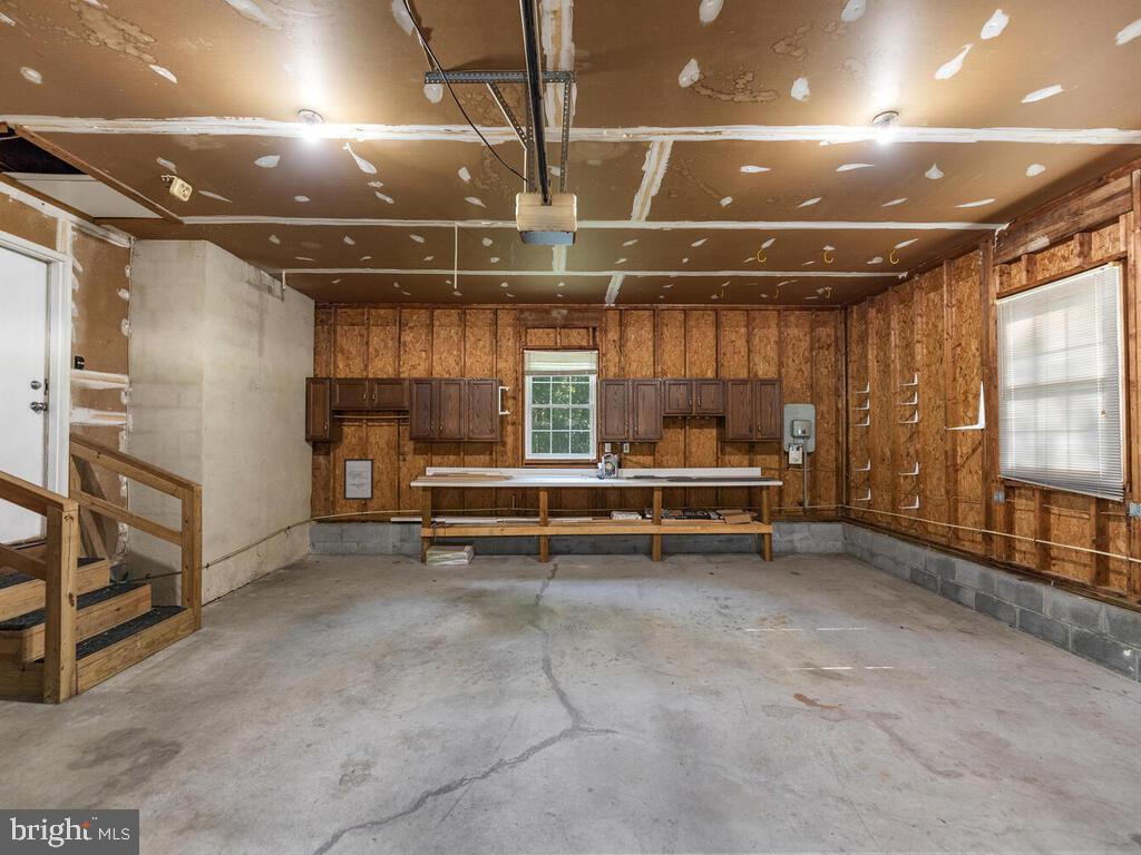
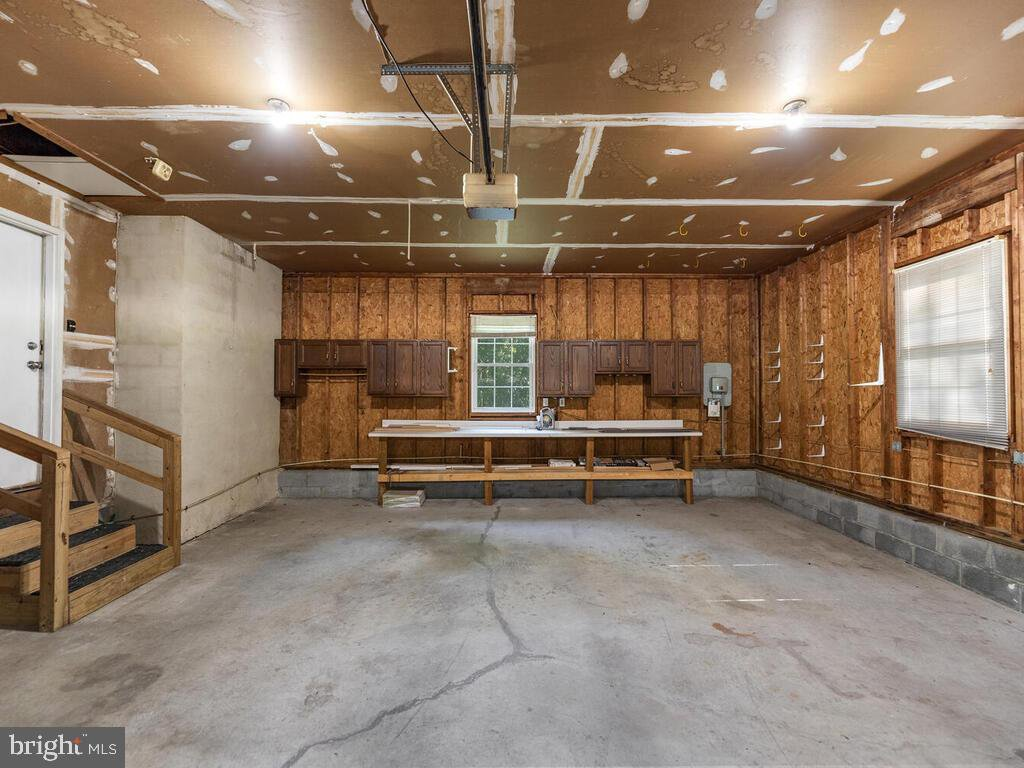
- wall art (358, 479)
